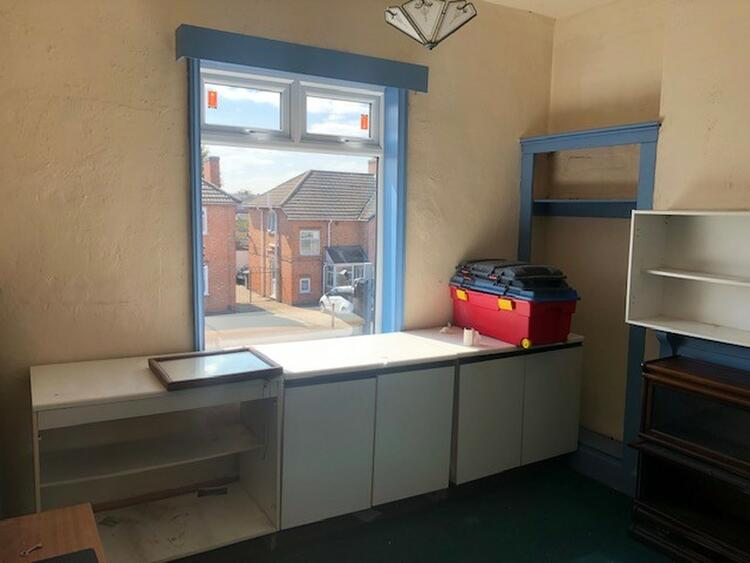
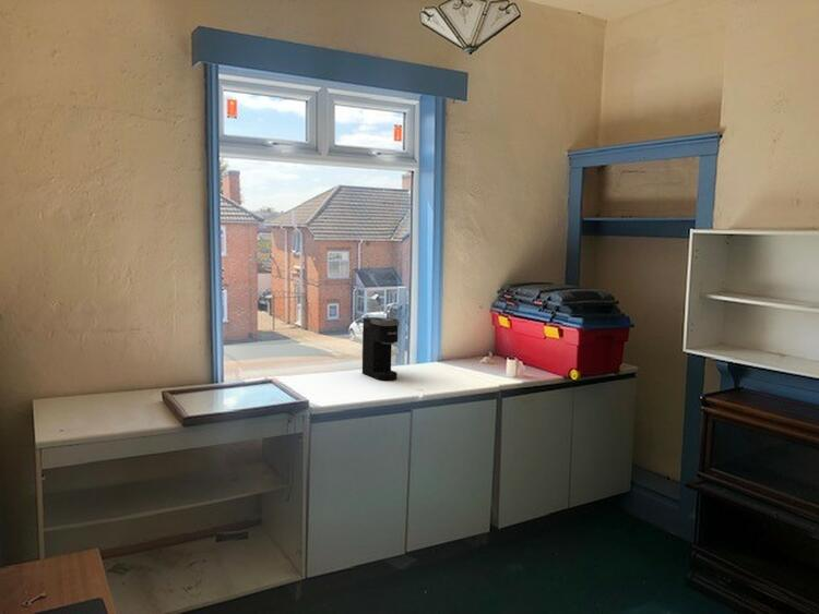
+ coffee maker (380, 347)
